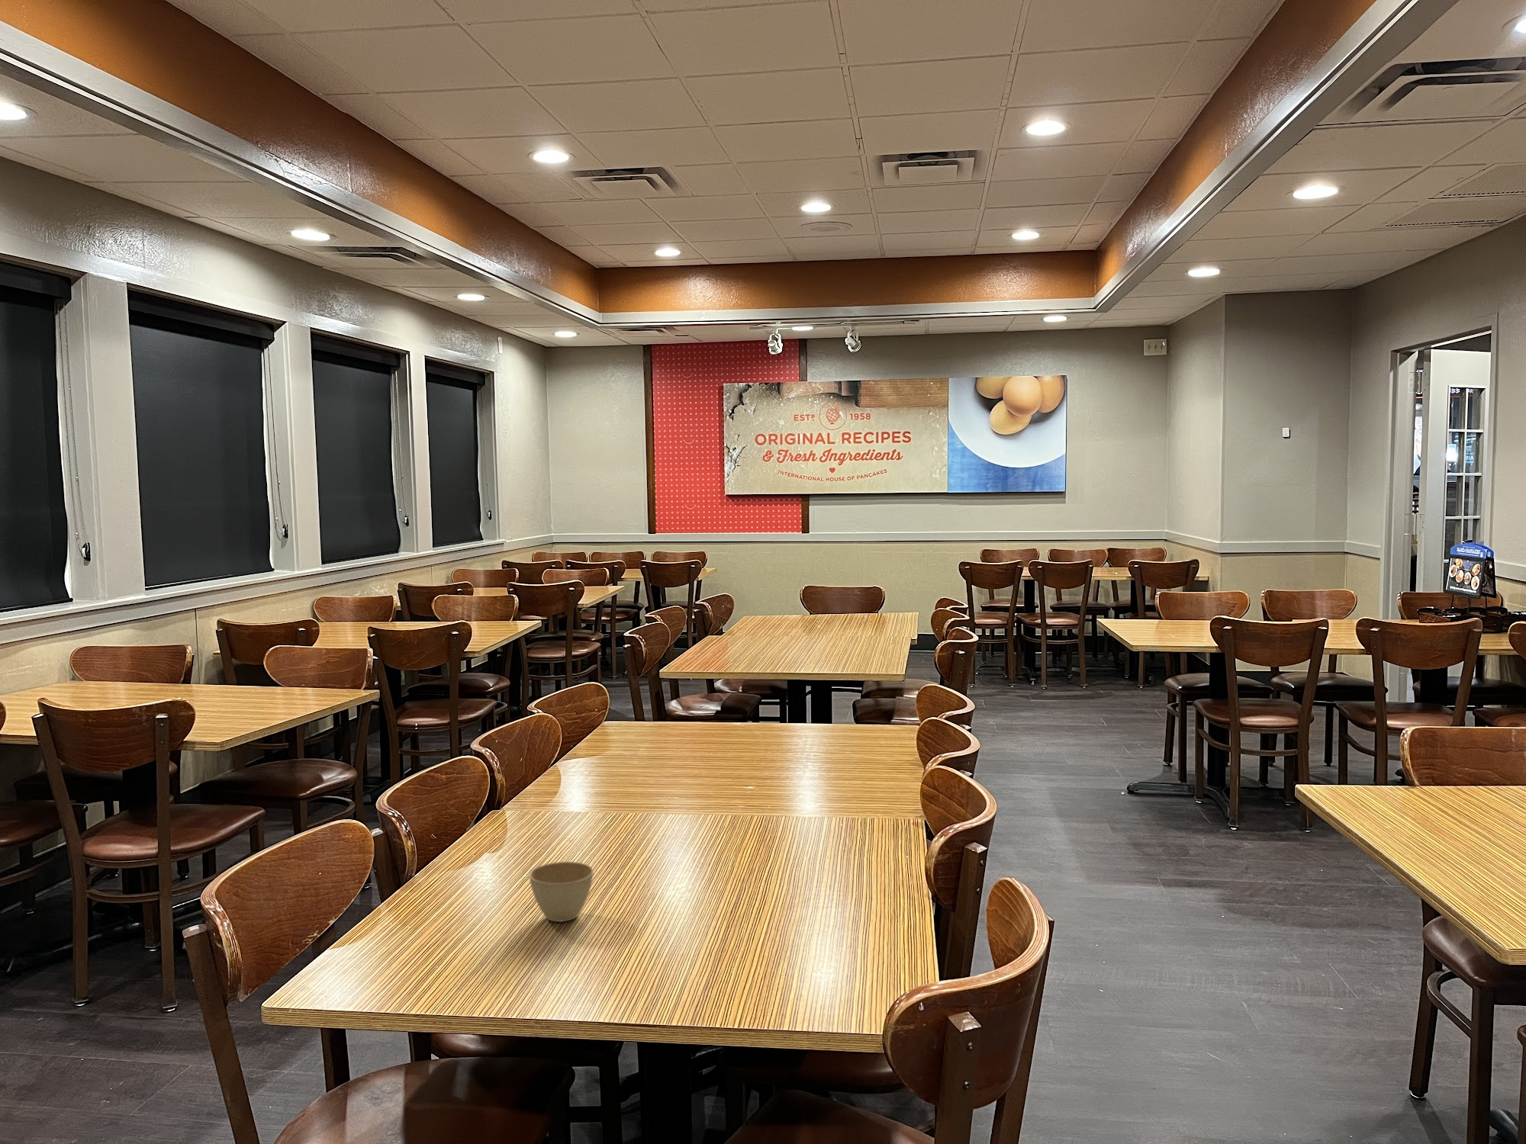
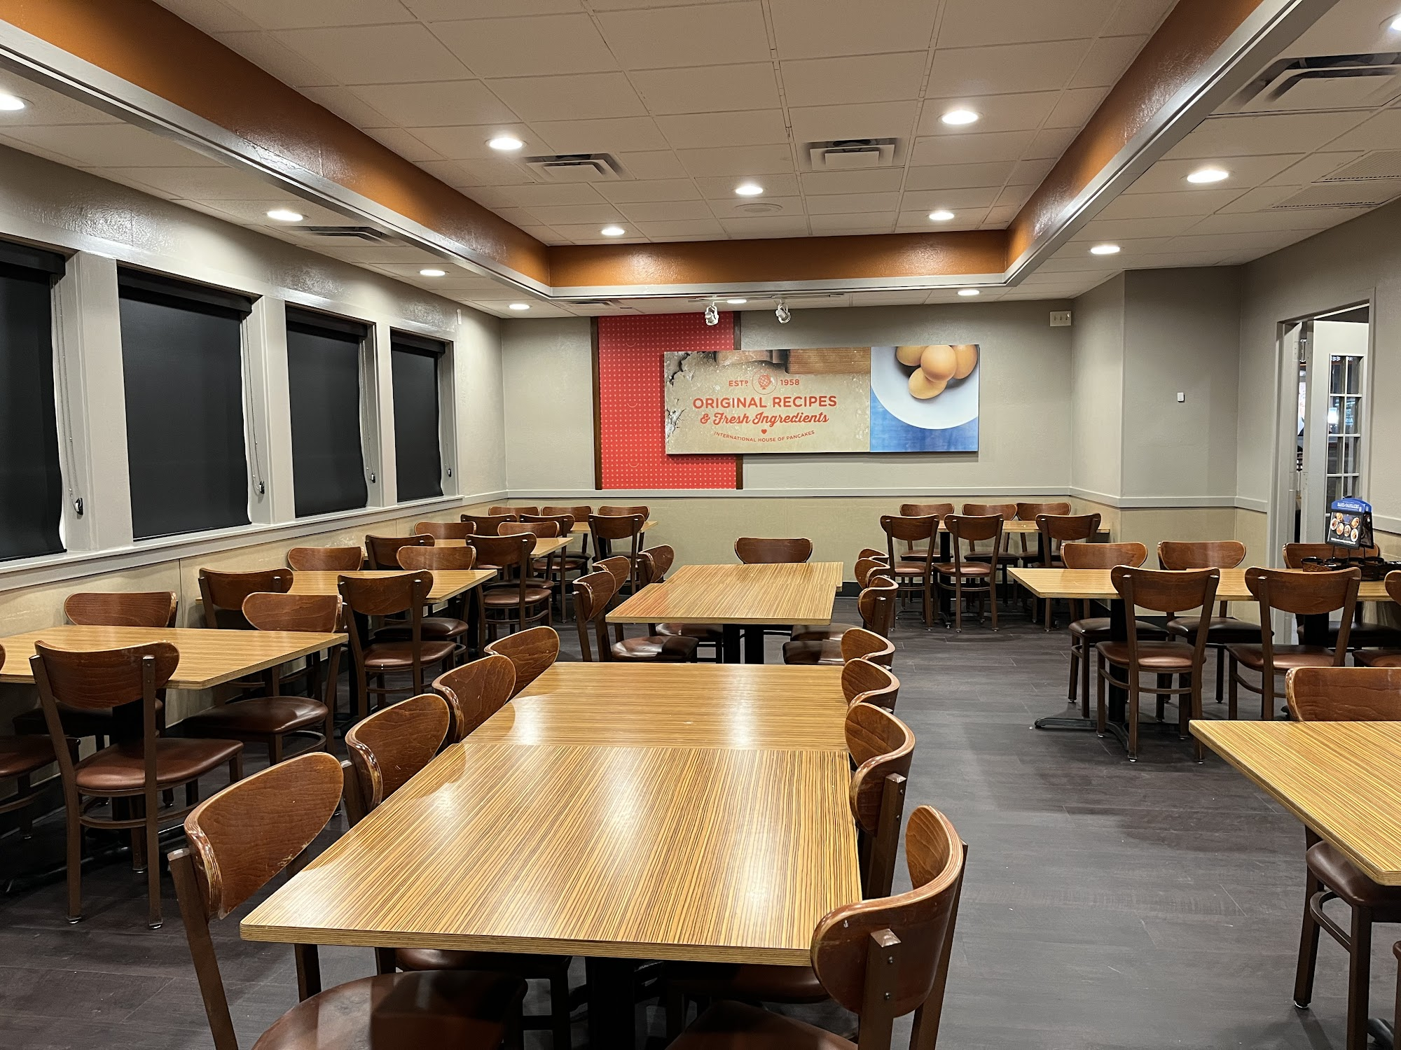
- flower pot (561, 894)
